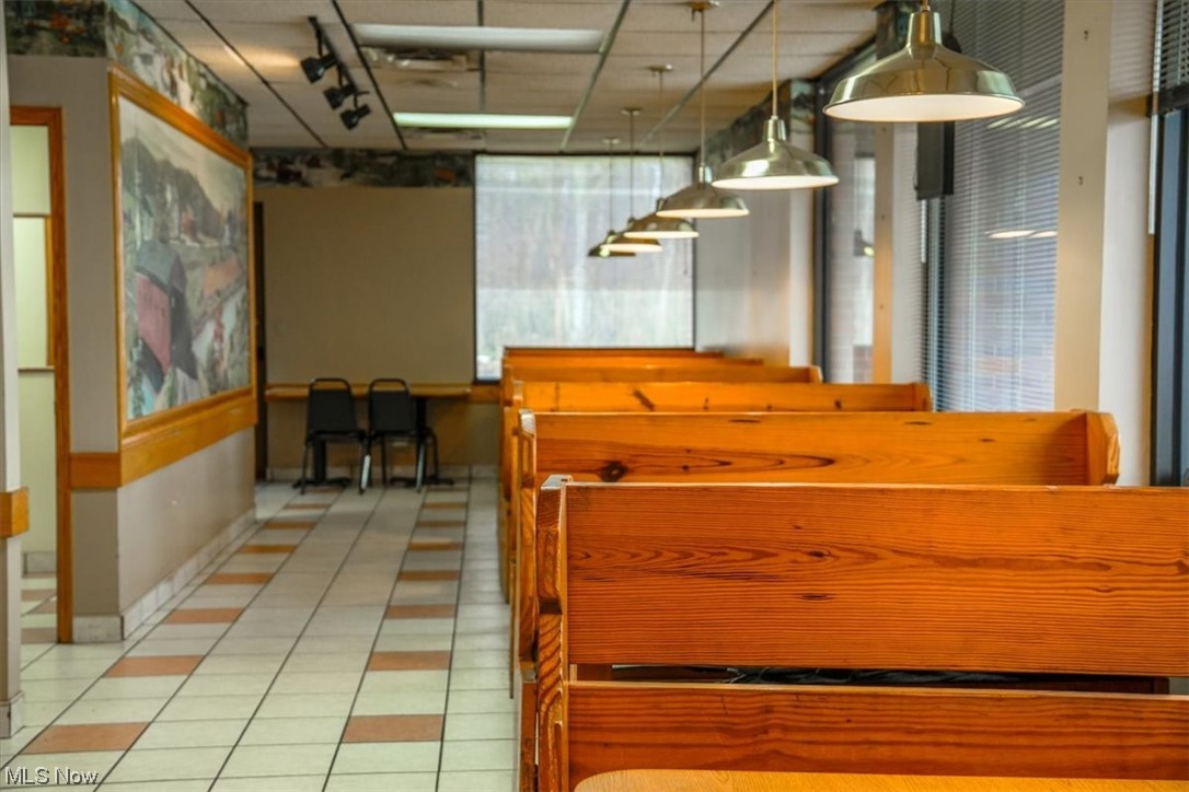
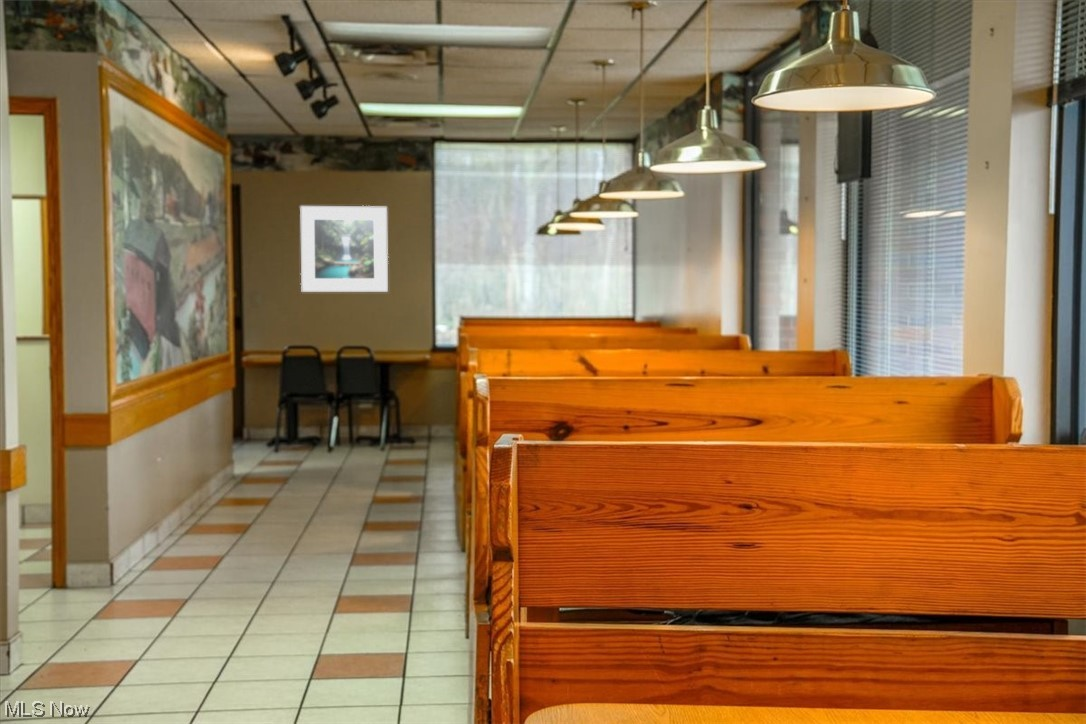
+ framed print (344, 249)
